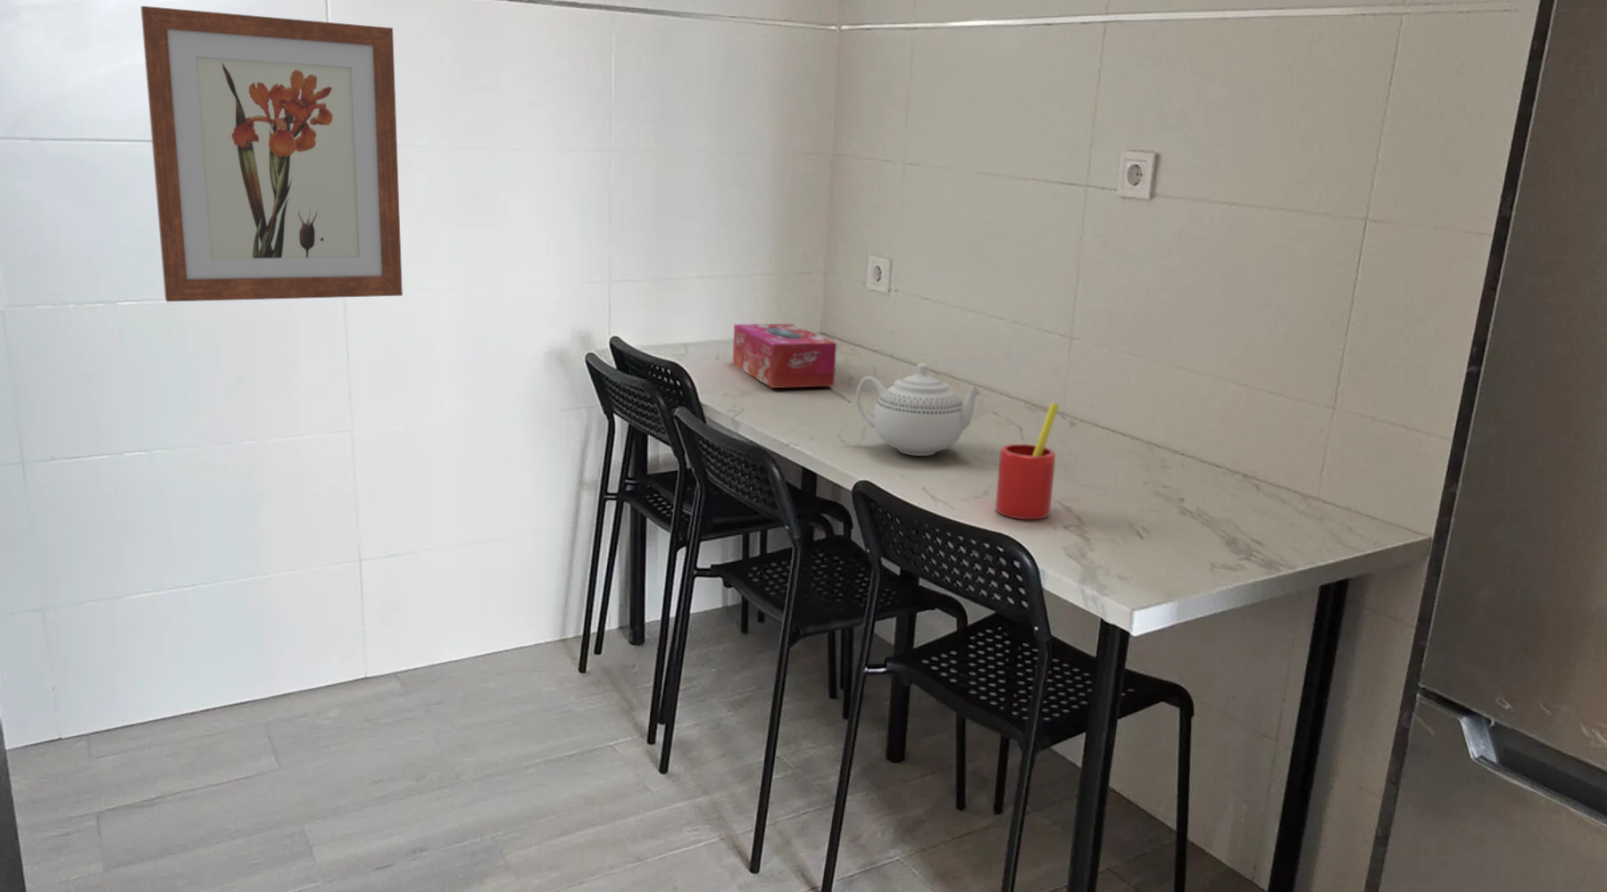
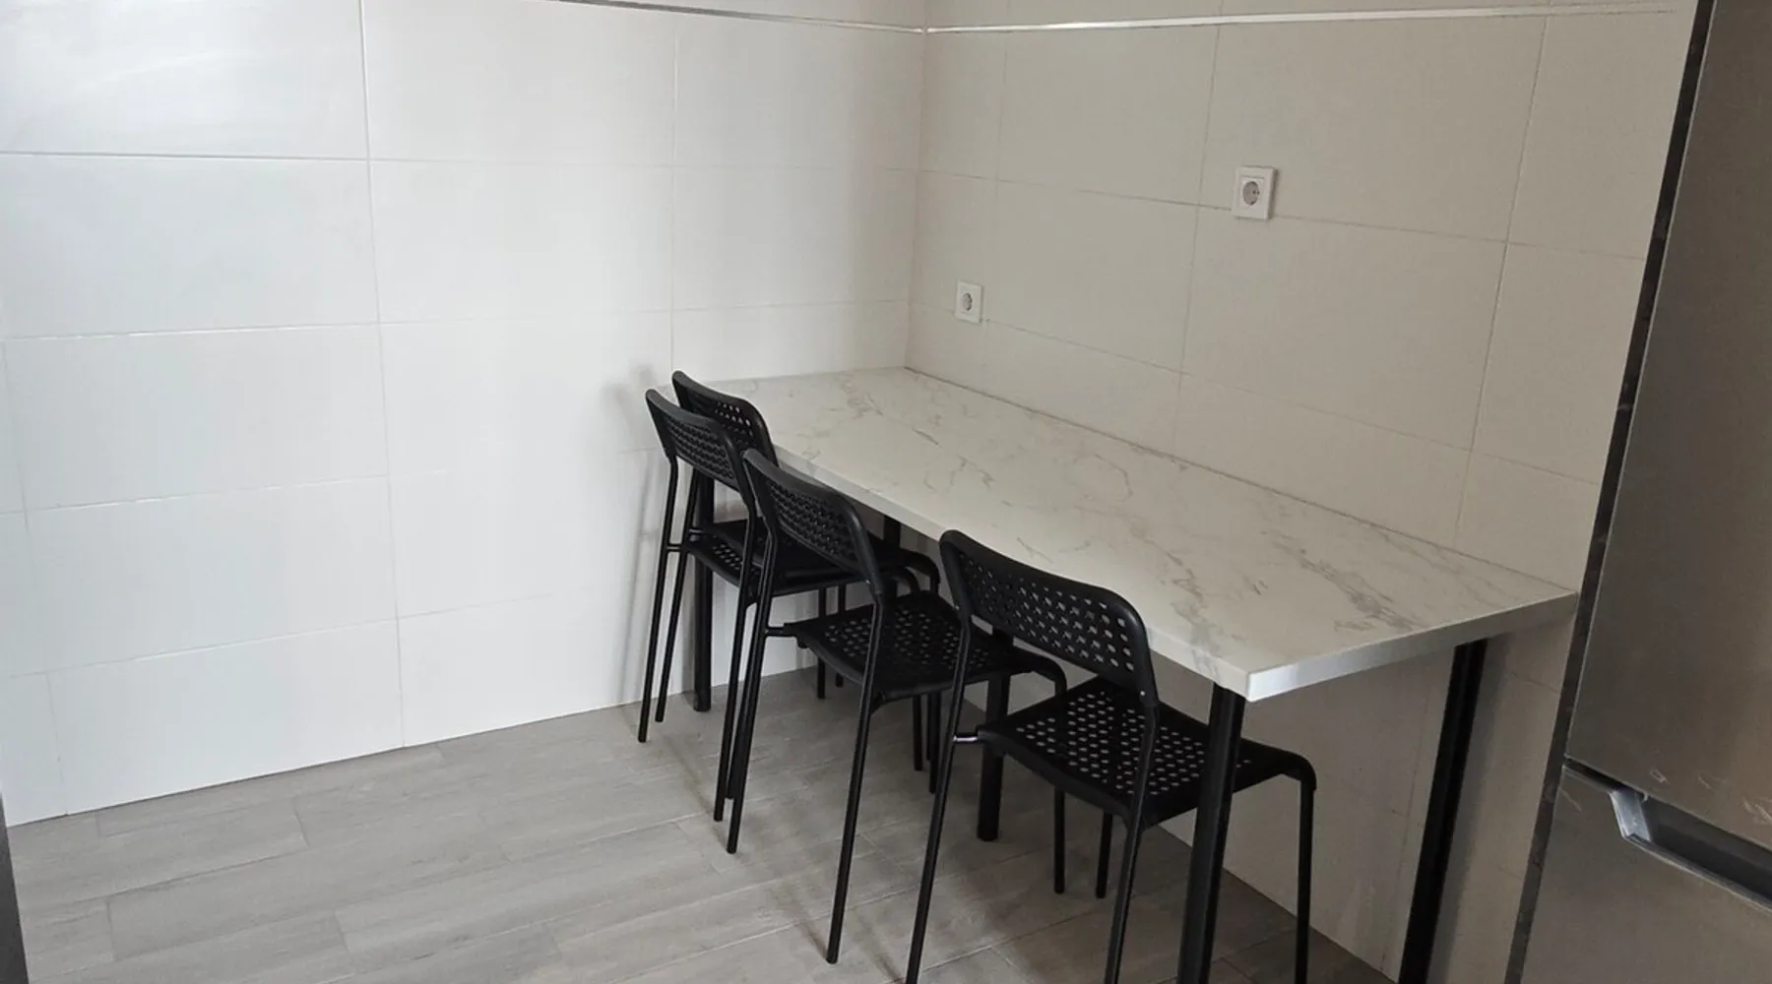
- teapot (917, 406)
- wall art (280, 161)
- straw (1031, 458)
- tissue box (783, 354)
